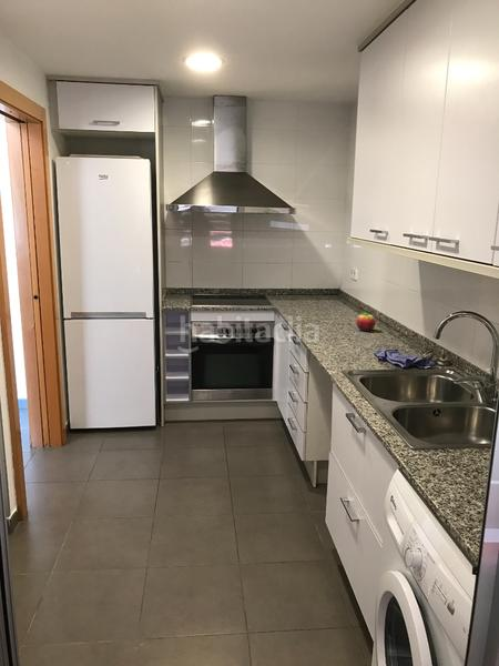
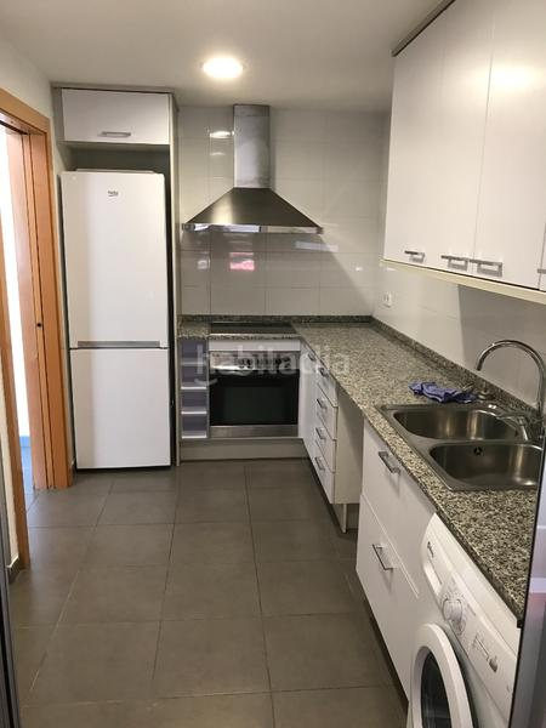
- fruit (366, 321)
